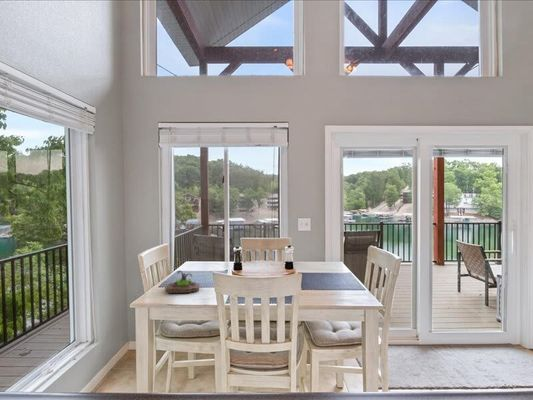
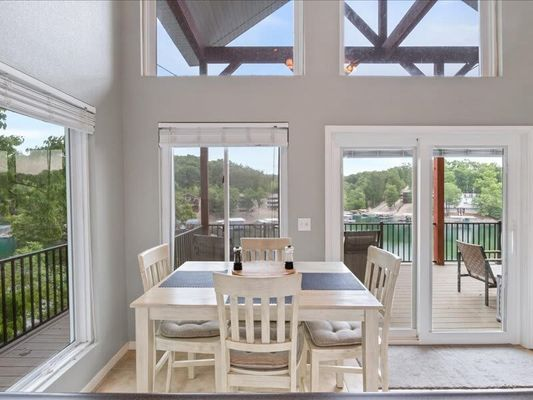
- succulent planter (182, 279)
